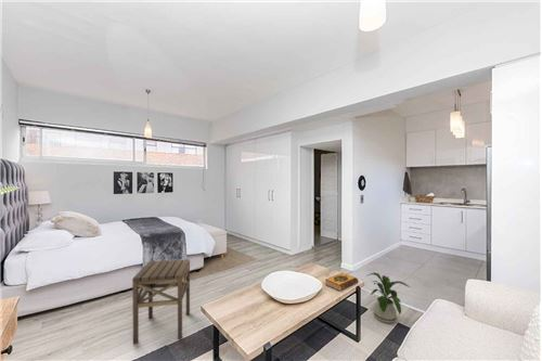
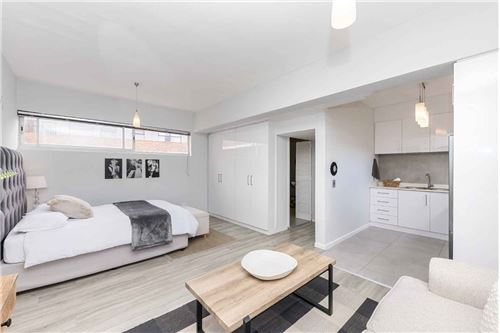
- house plant (388, 293)
- hardback book (341, 281)
- side table (164, 296)
